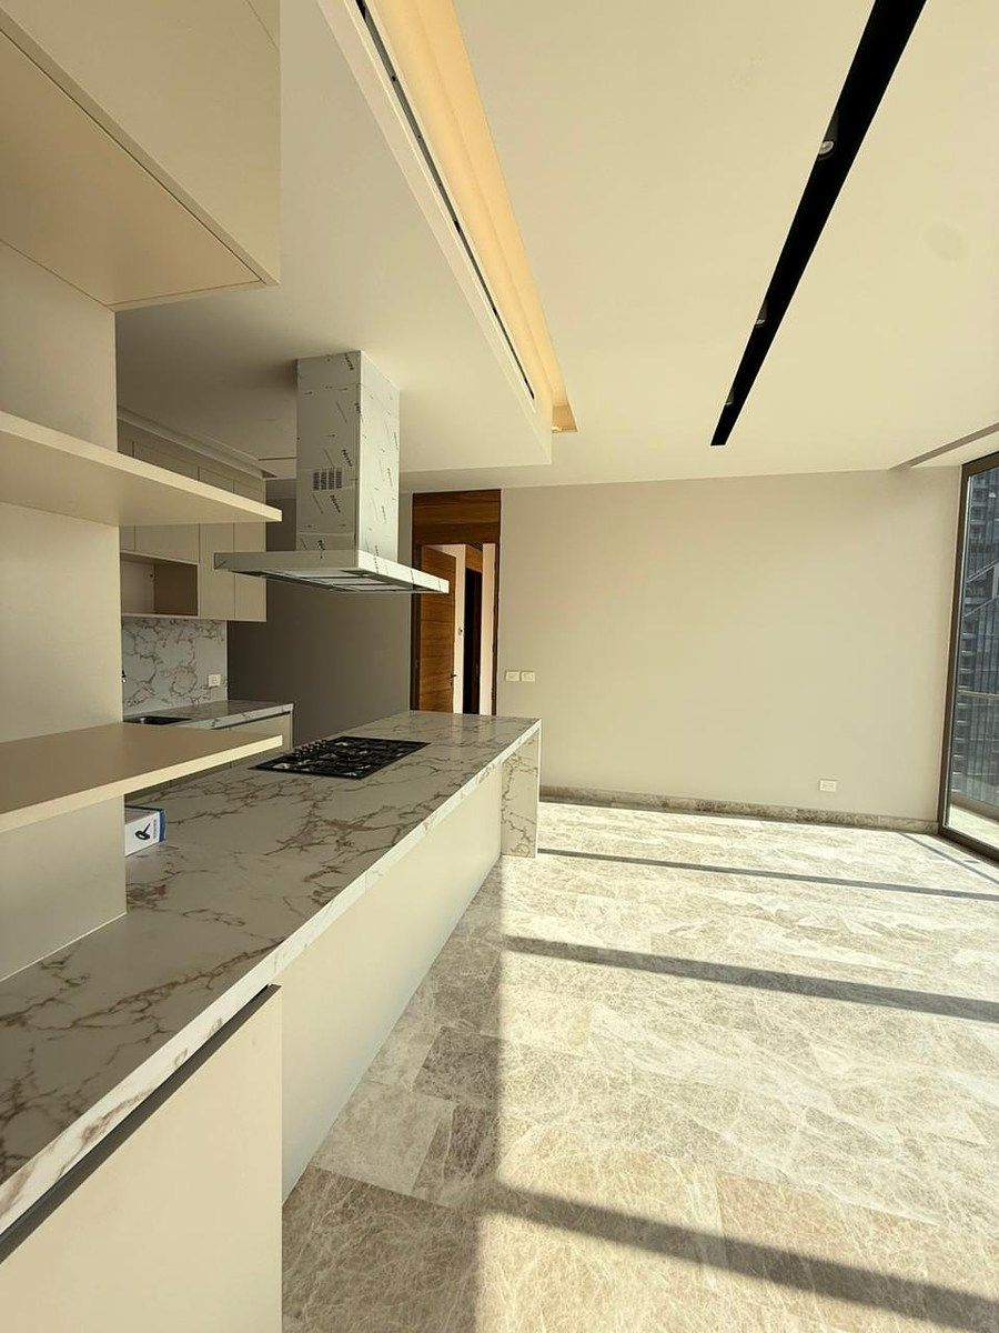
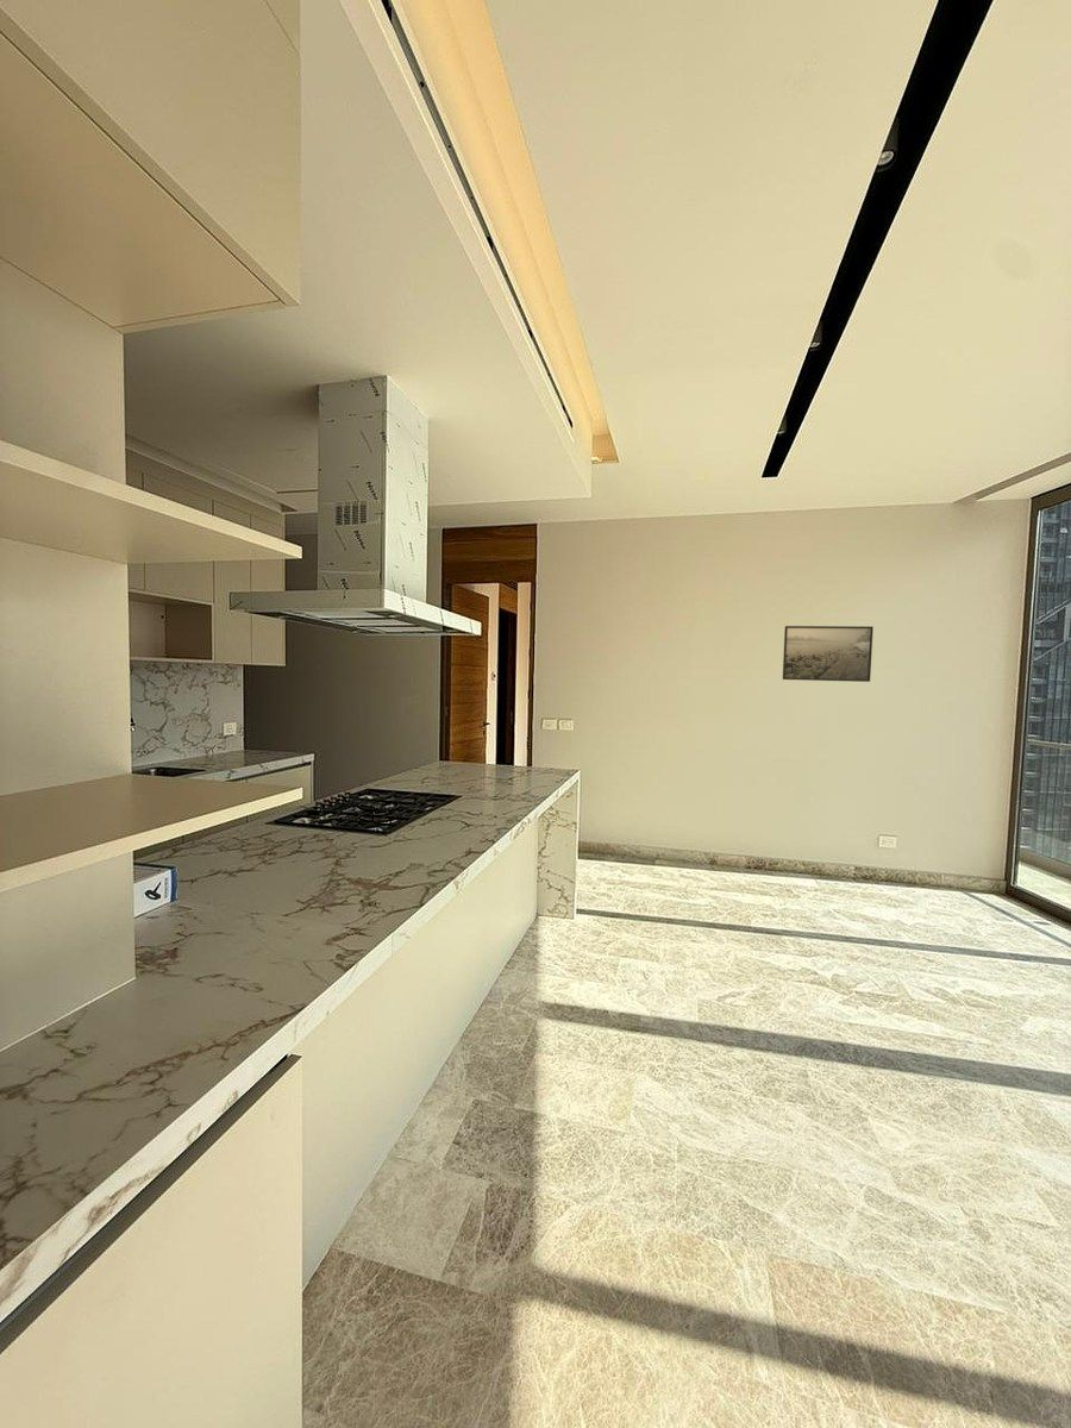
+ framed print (826, 653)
